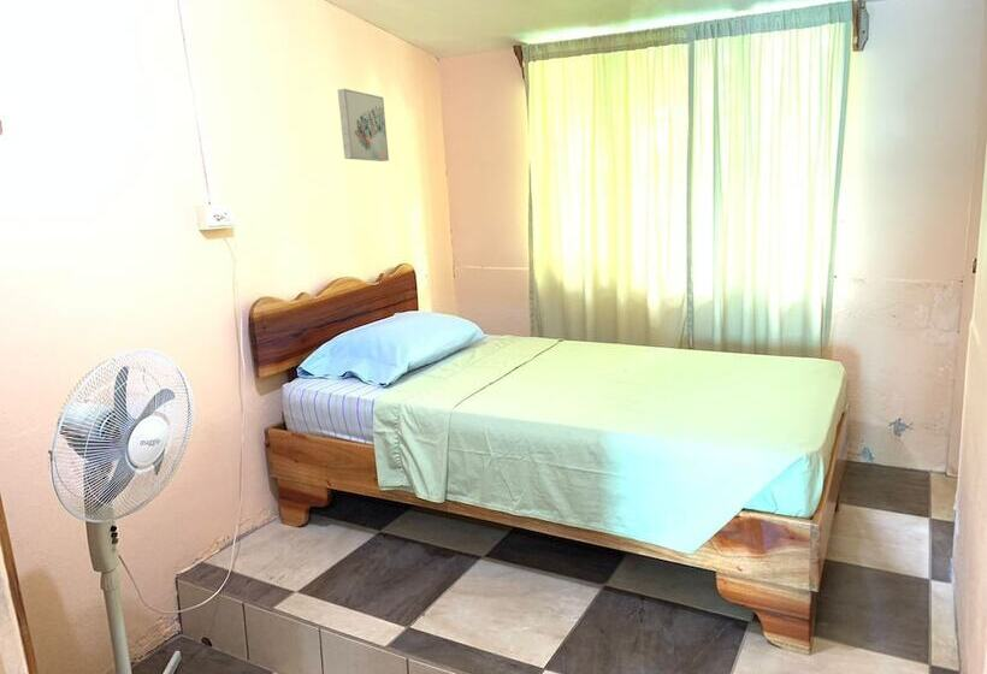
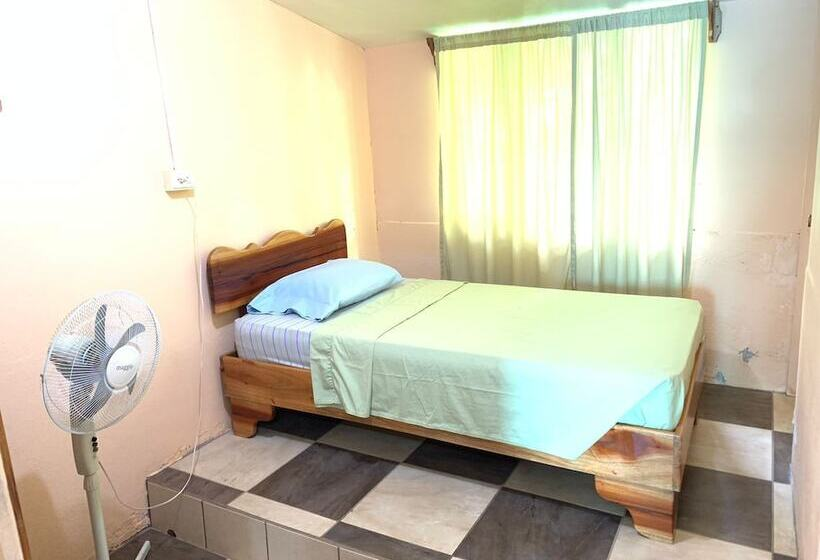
- wall art (364, 126)
